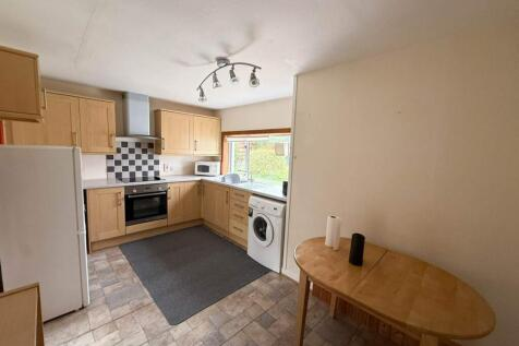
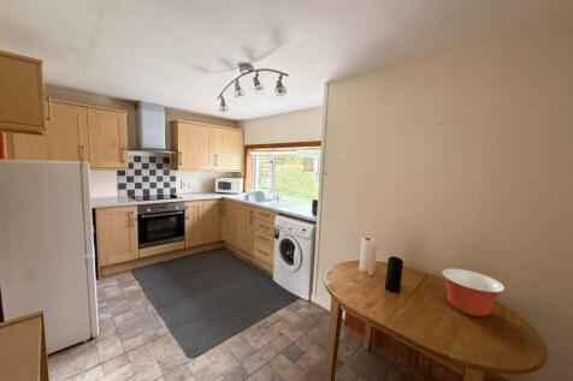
+ mixing bowl (469, 293)
